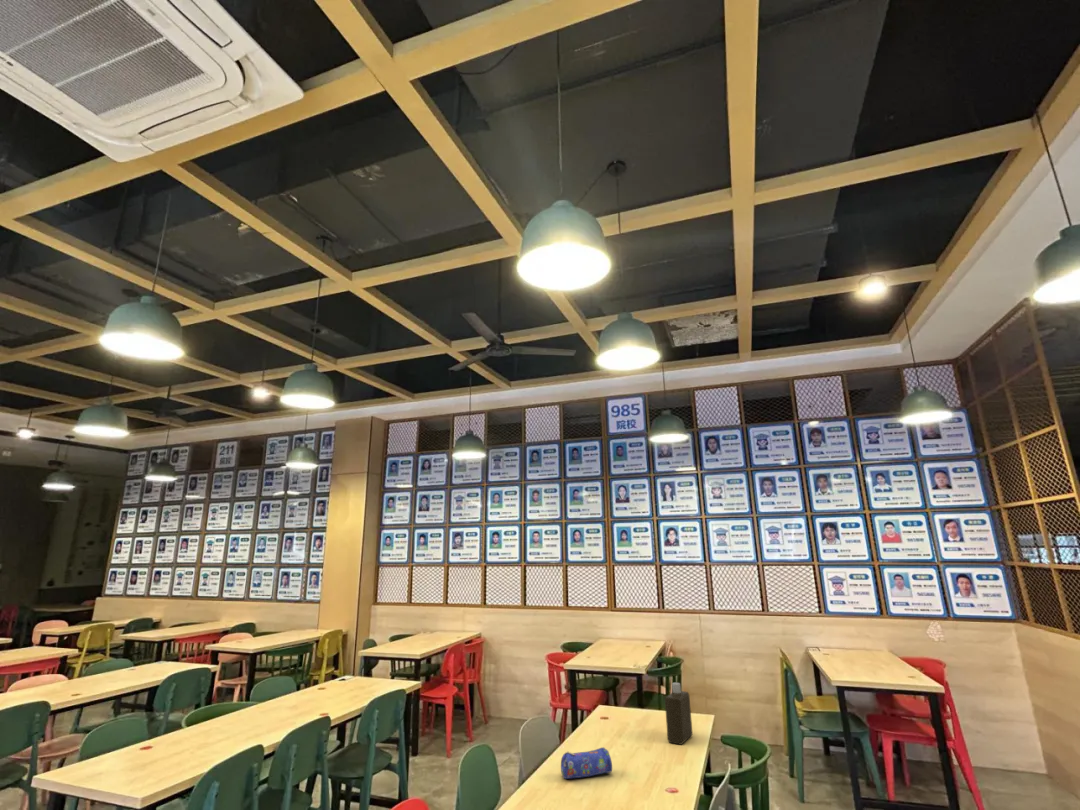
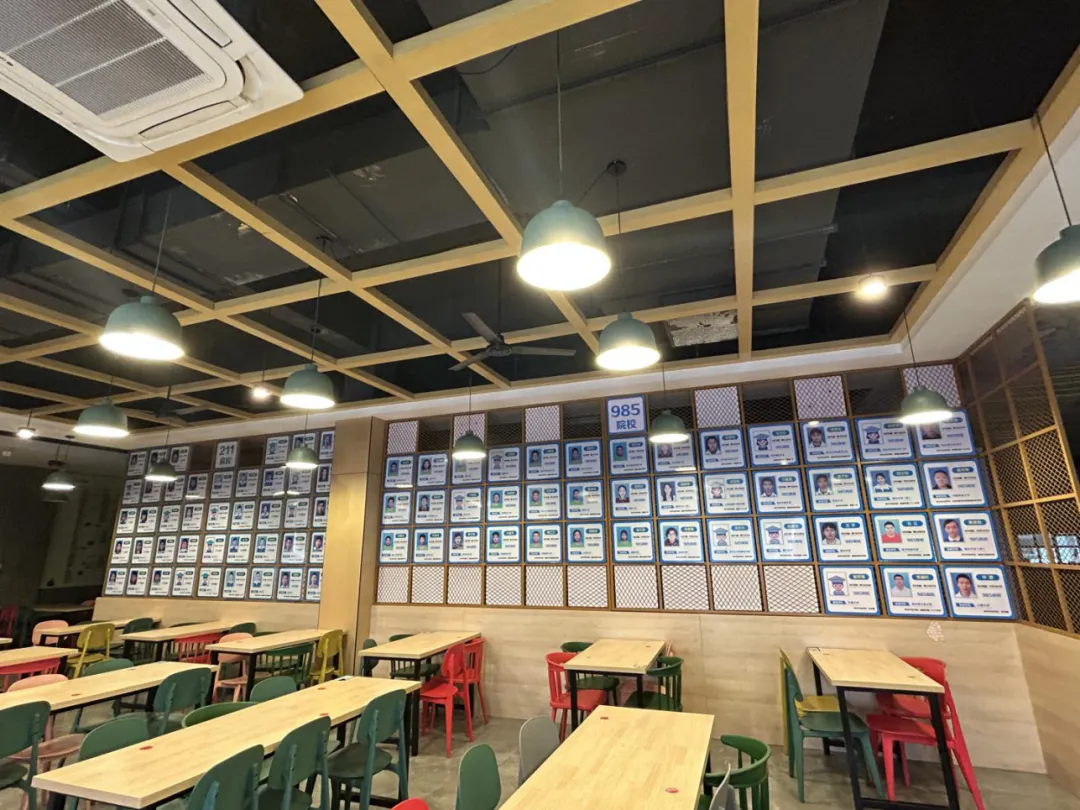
- bottle (678, 711)
- pencil case (585, 762)
